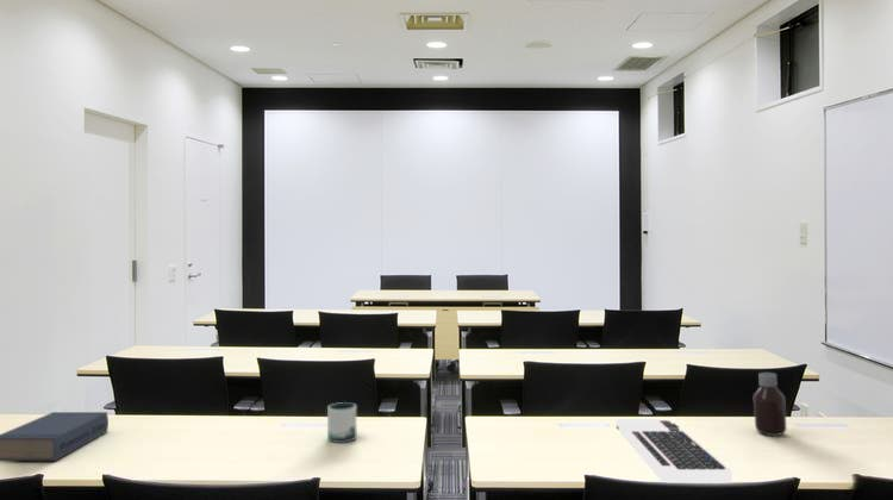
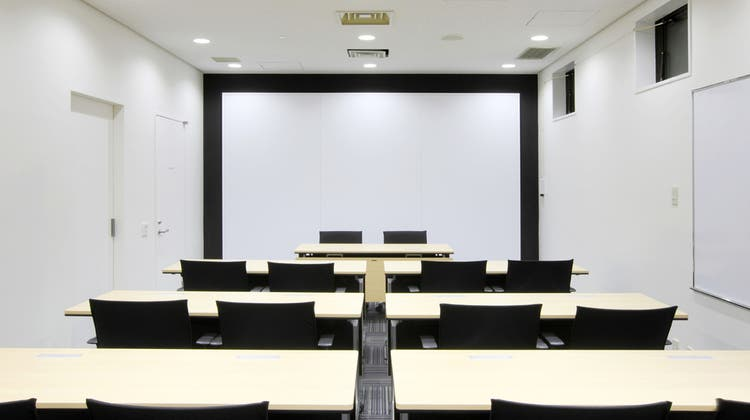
- book (54, 435)
- mug (343, 420)
- bottle (769, 402)
- keyboard (666, 445)
